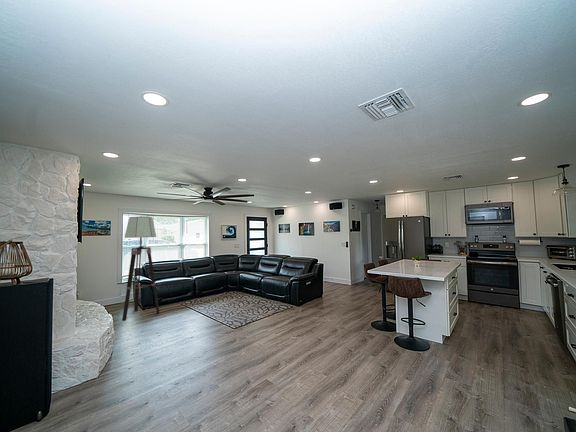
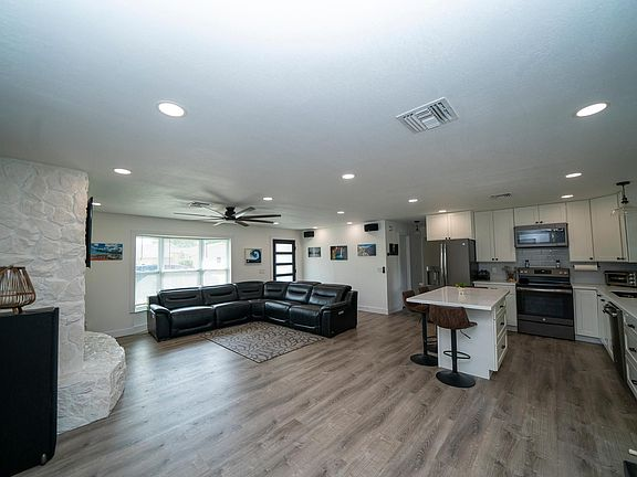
- floor lamp (137, 265)
